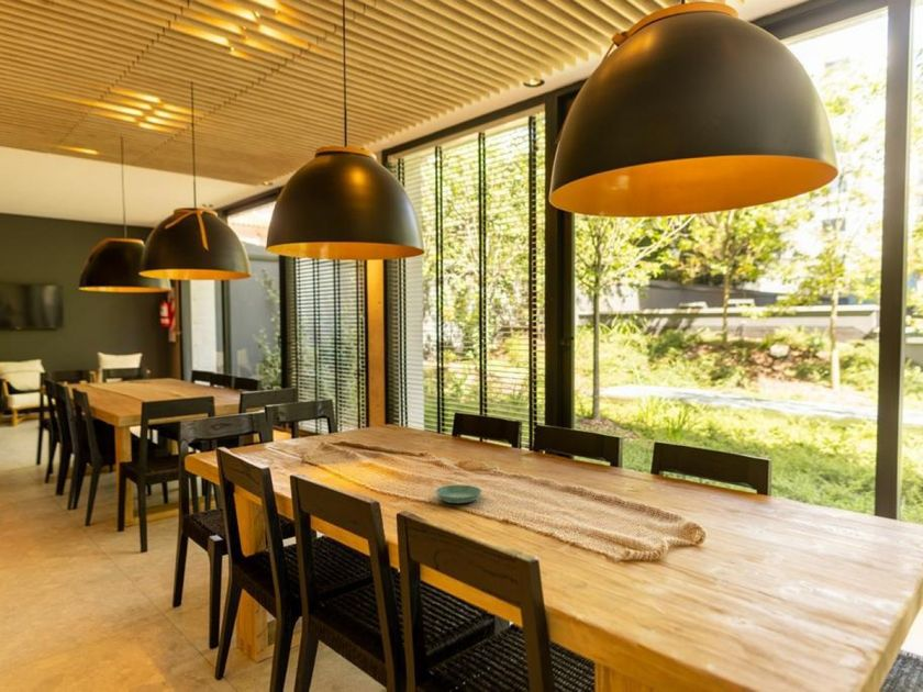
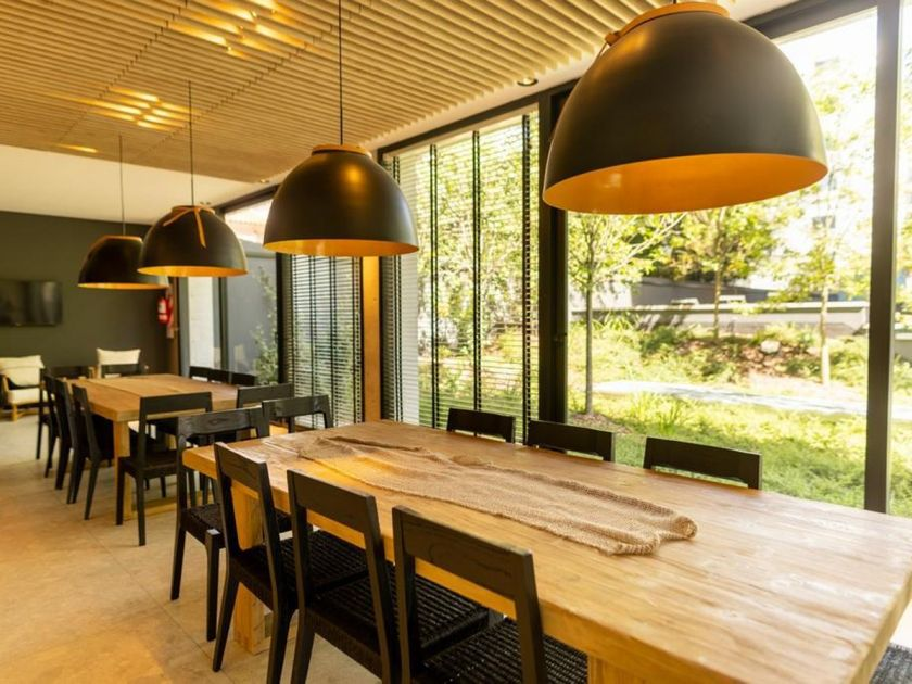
- saucer (458, 494)
